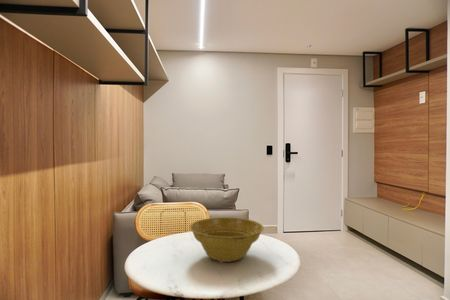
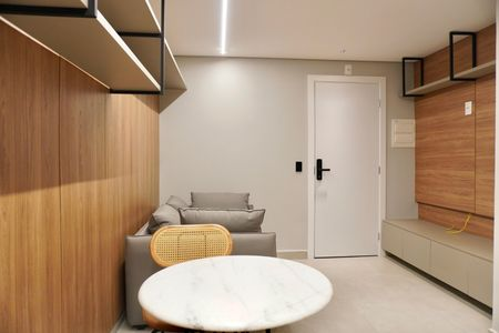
- planter bowl (226, 240)
